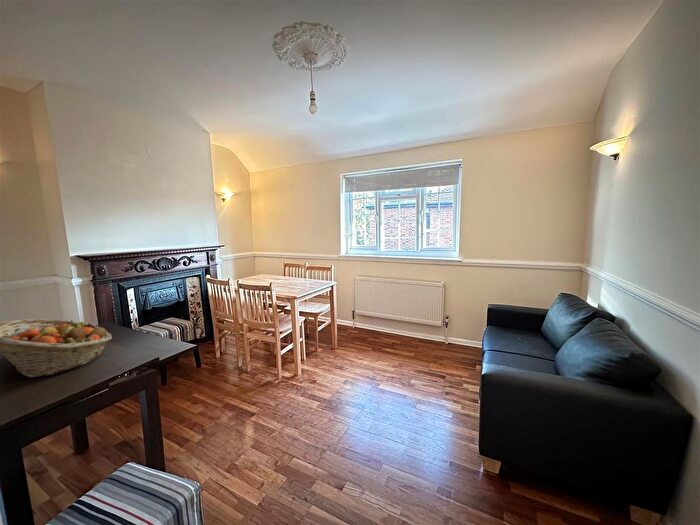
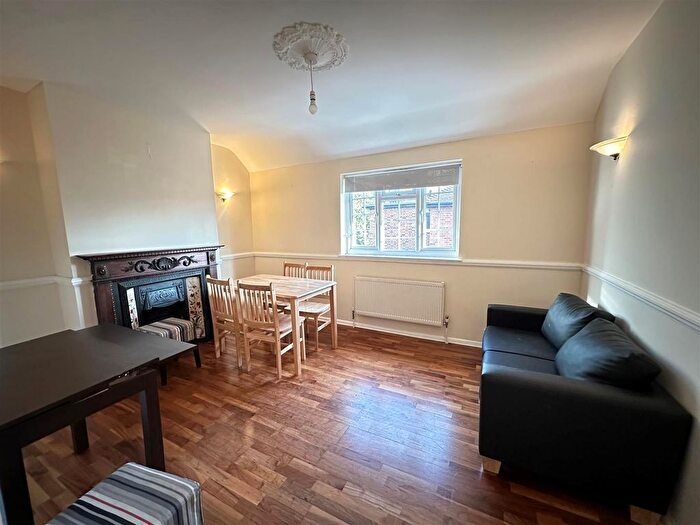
- fruit basket (54, 340)
